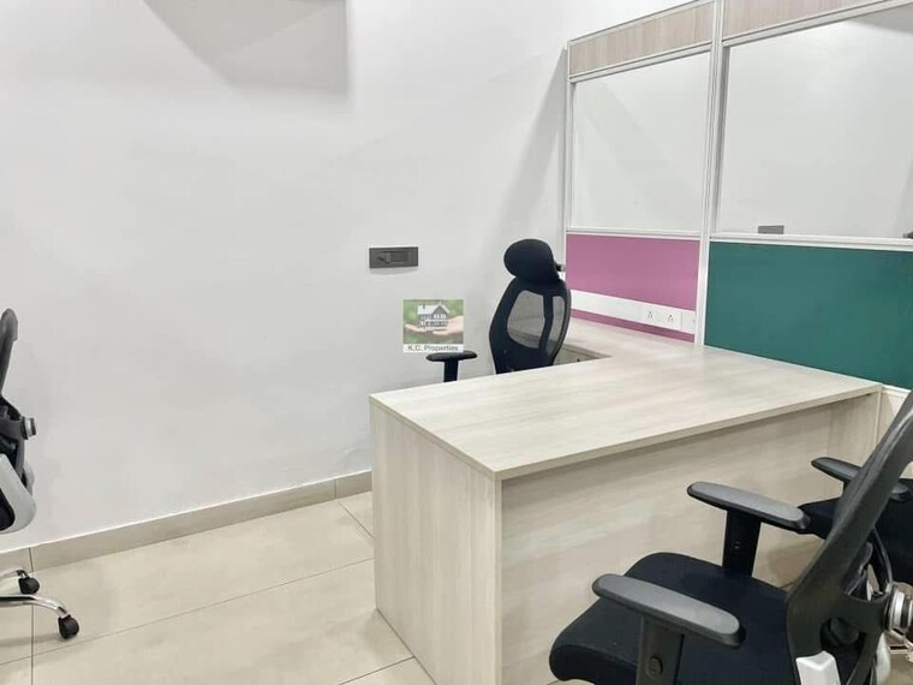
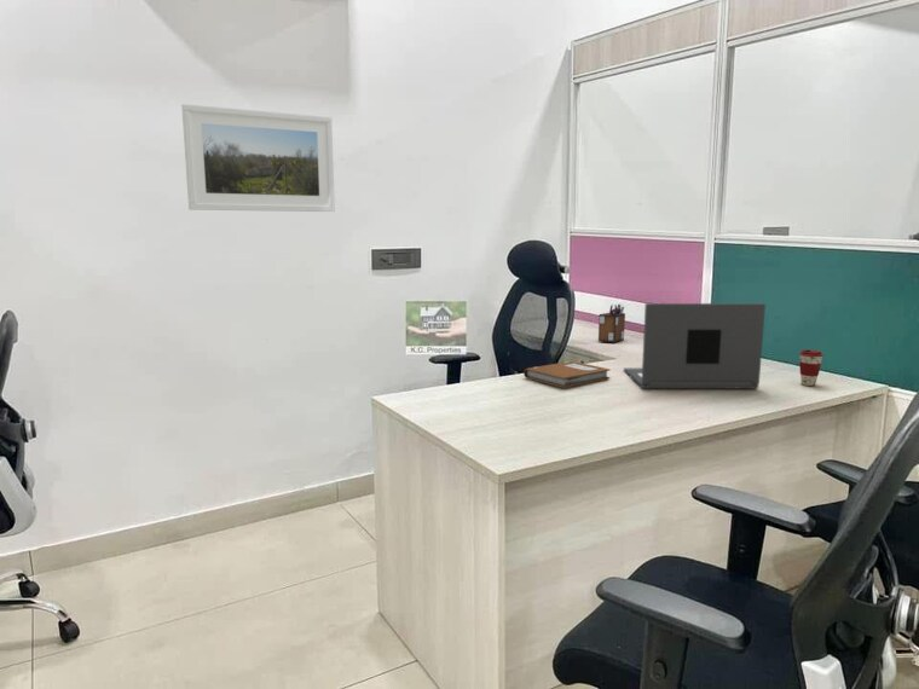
+ notebook (567, 372)
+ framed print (262, 161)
+ desk organizer (612, 322)
+ laptop (689, 340)
+ coffee cup (809, 367)
